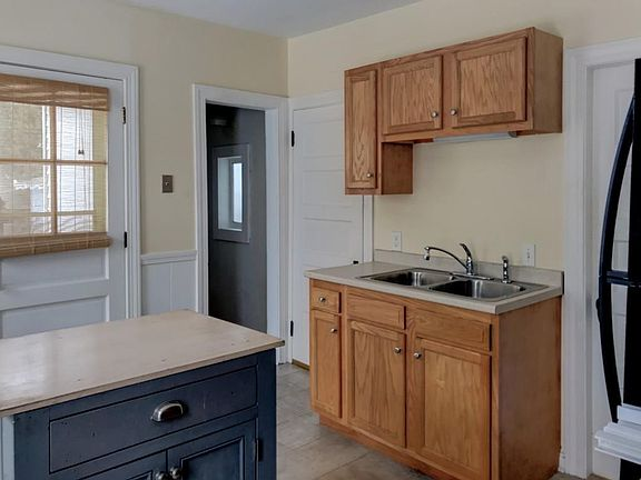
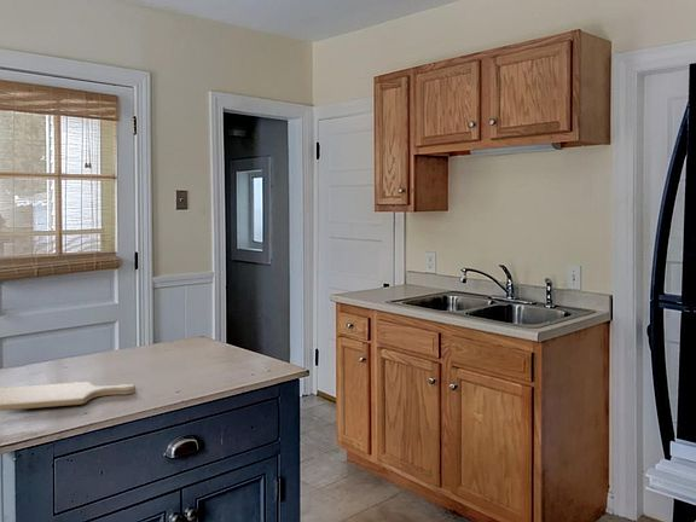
+ chopping board (54, 394)
